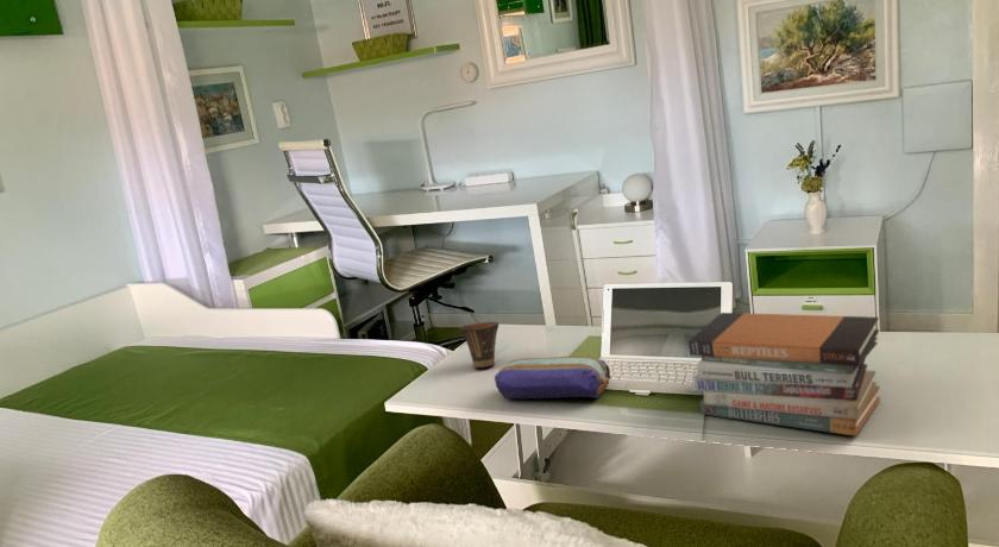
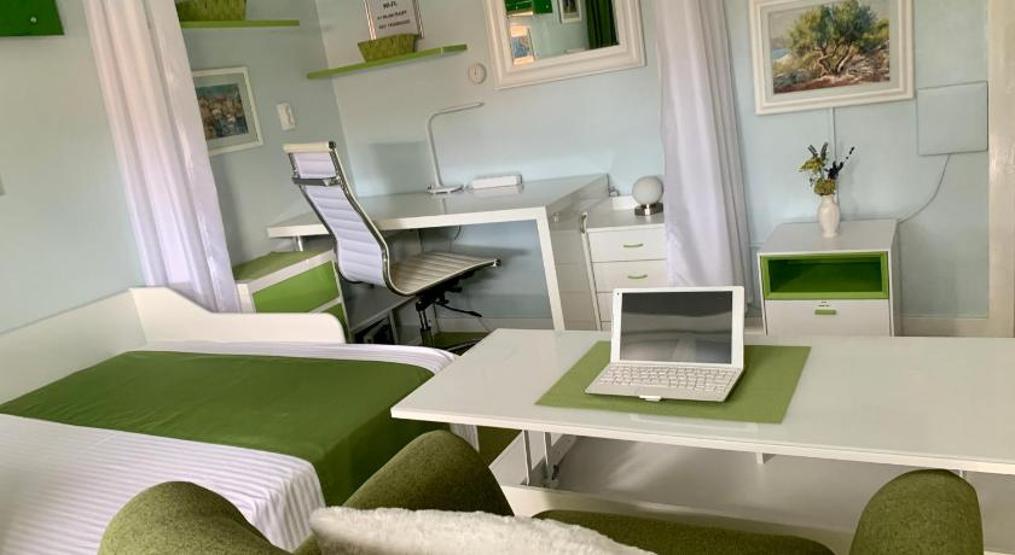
- cup (482, 344)
- pencil case (552, 378)
- book stack (784, 367)
